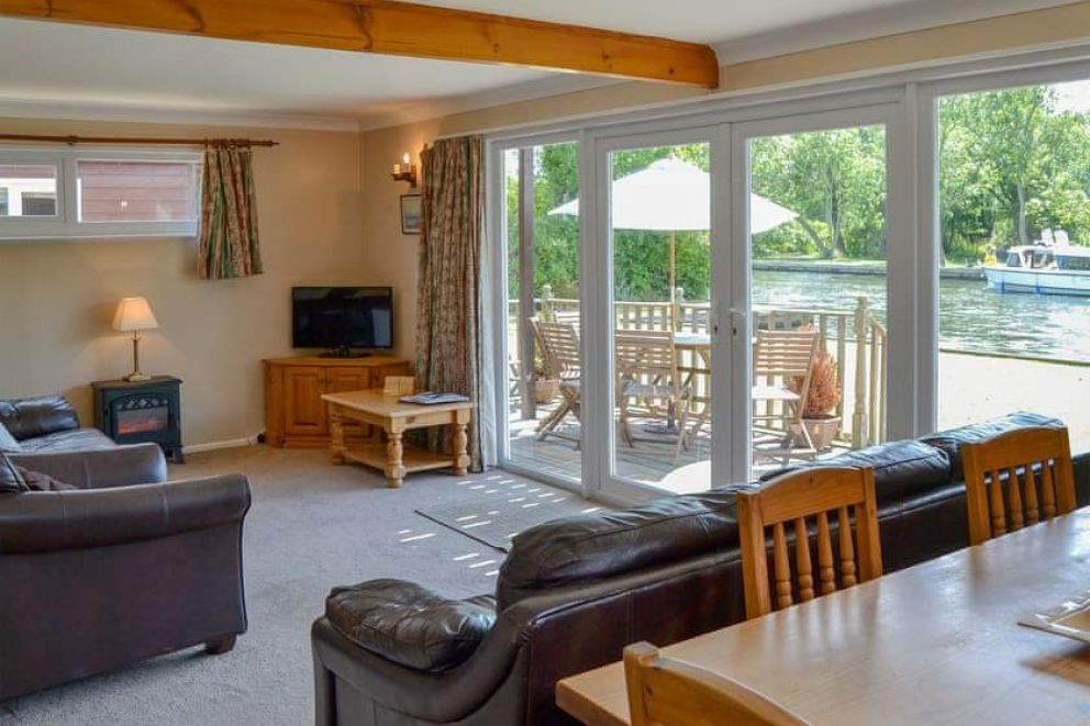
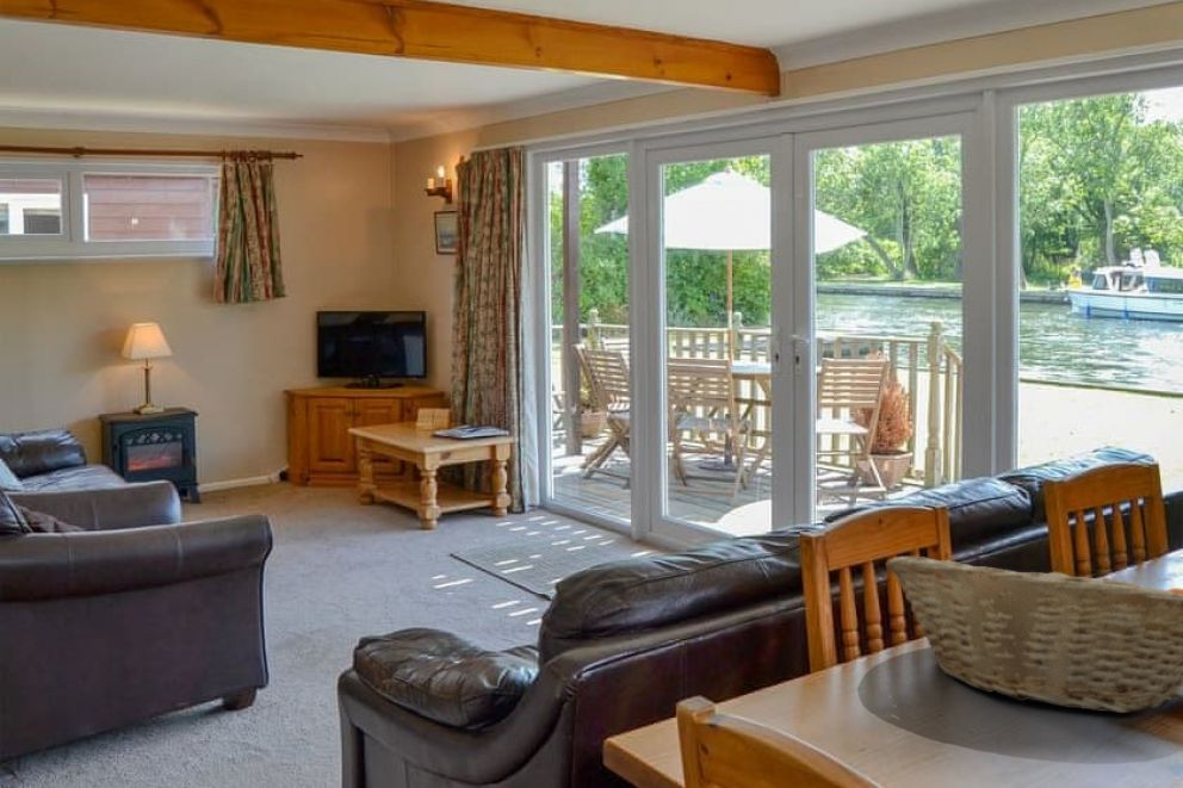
+ fruit basket (1046, 615)
